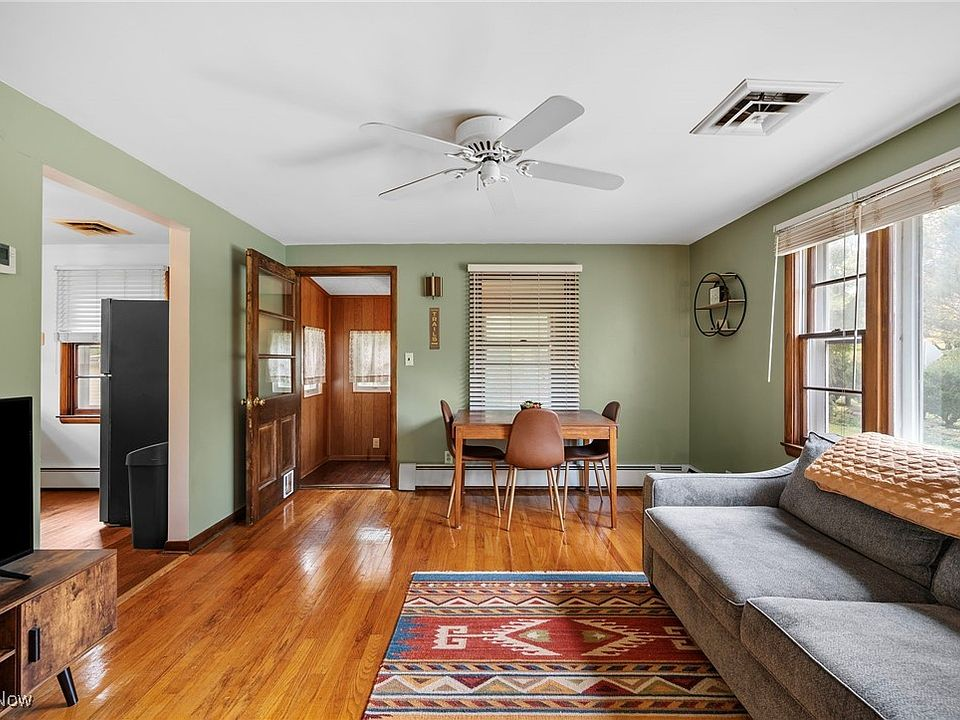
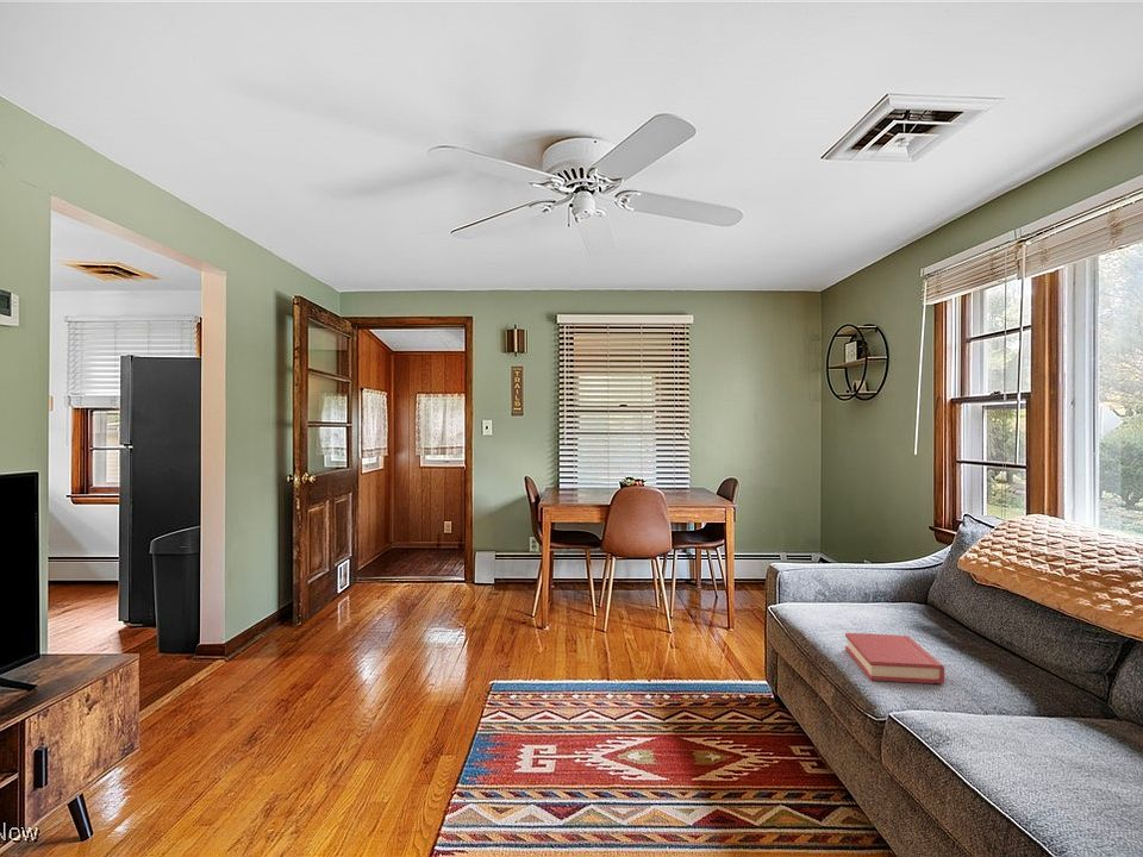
+ hardback book (891, 656)
